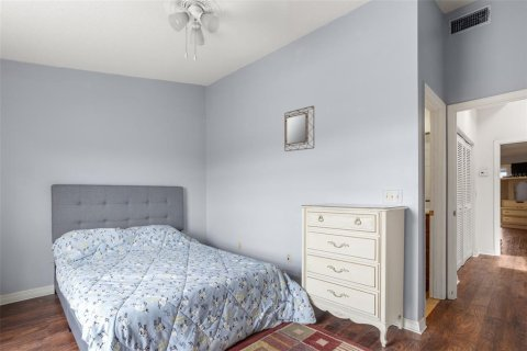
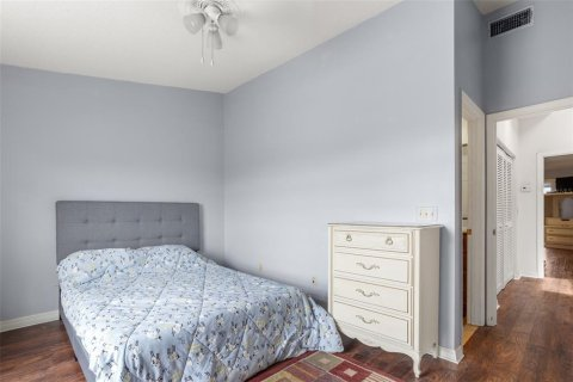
- home mirror (296, 129)
